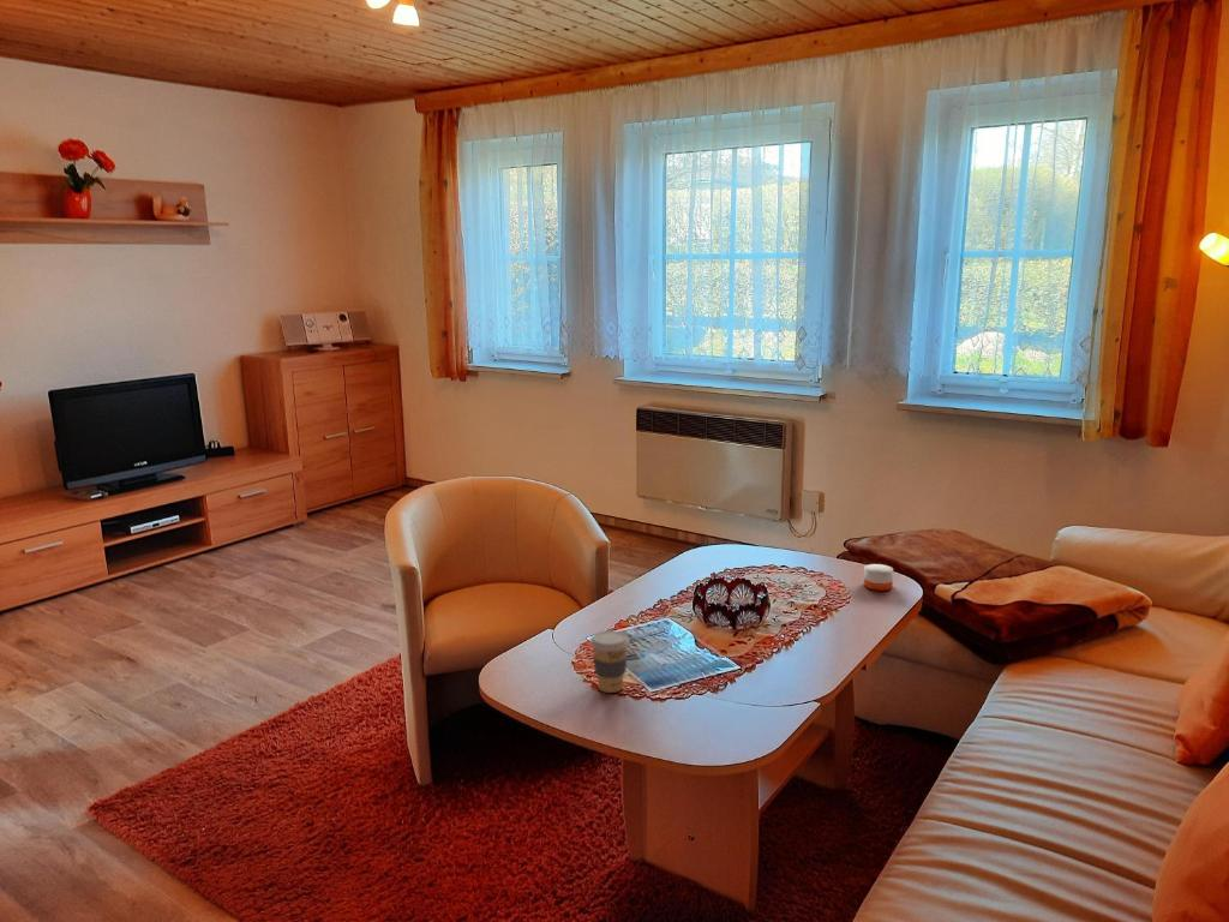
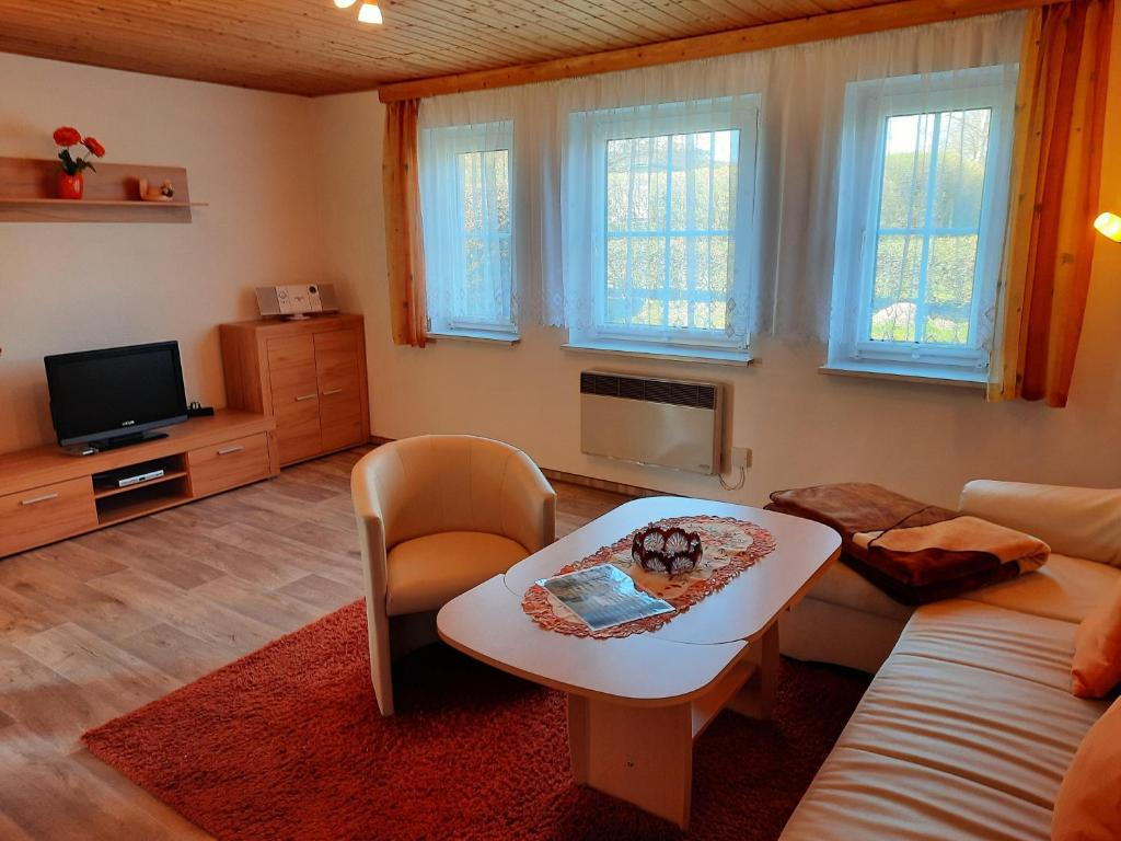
- coffee cup (610, 661)
- candle (879, 567)
